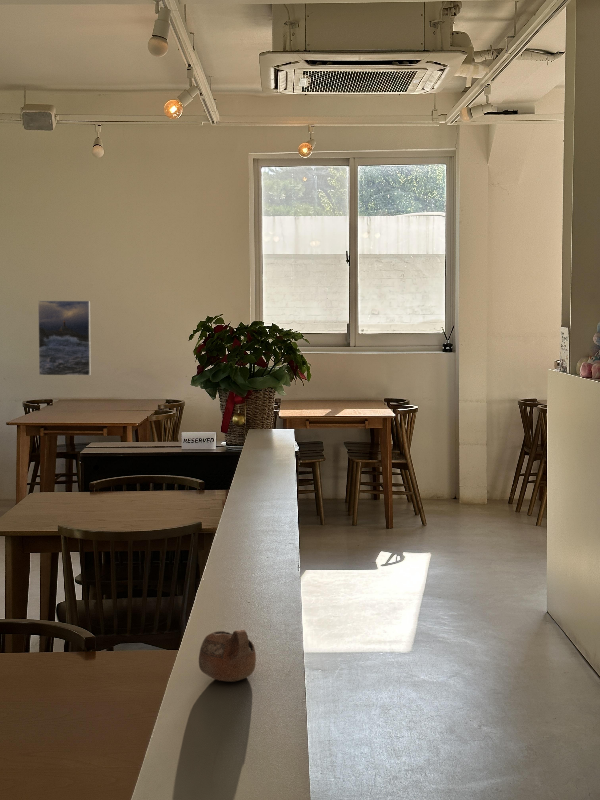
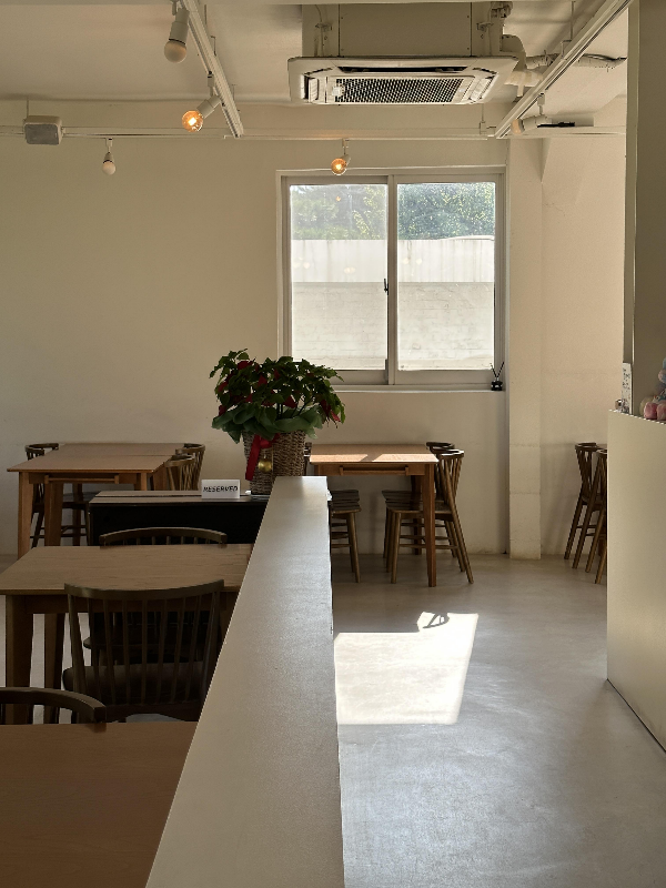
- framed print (64, 338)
- cup (226, 650)
